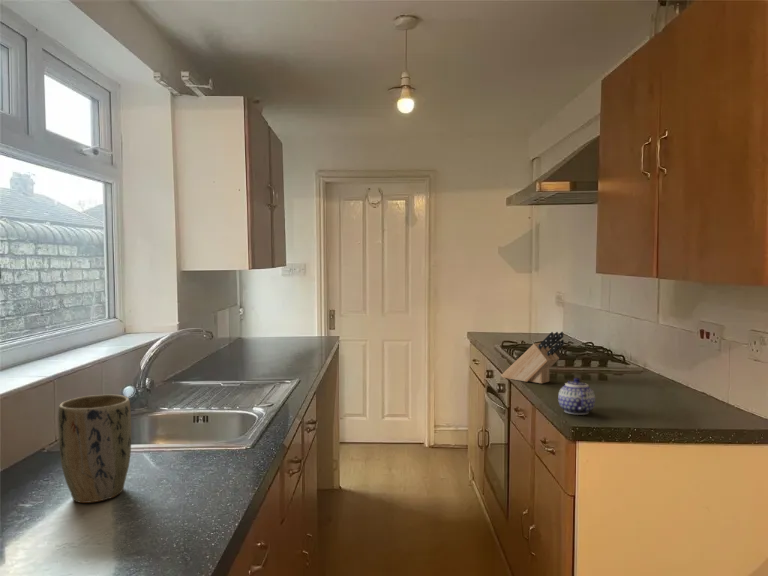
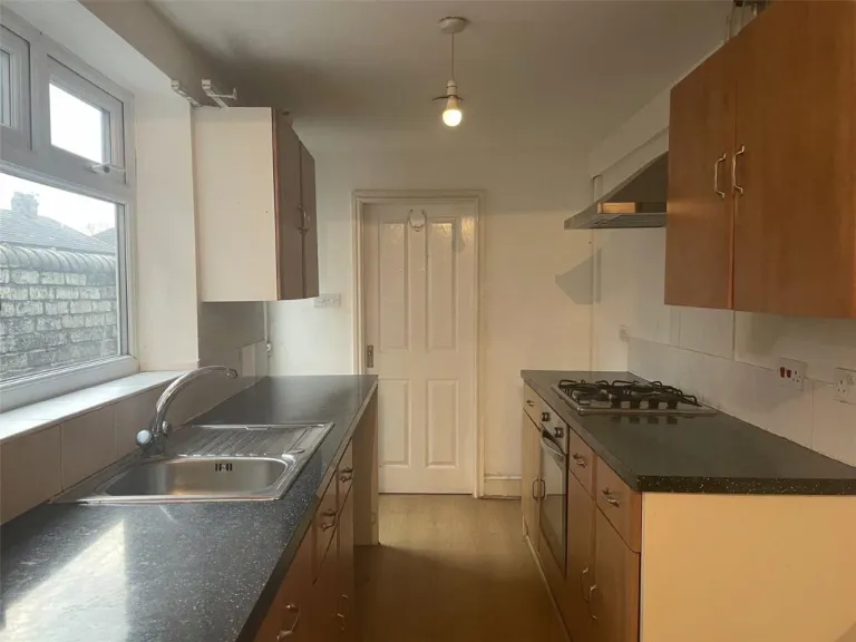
- knife block (533, 354)
- plant pot (96, 447)
- teapot (576, 395)
